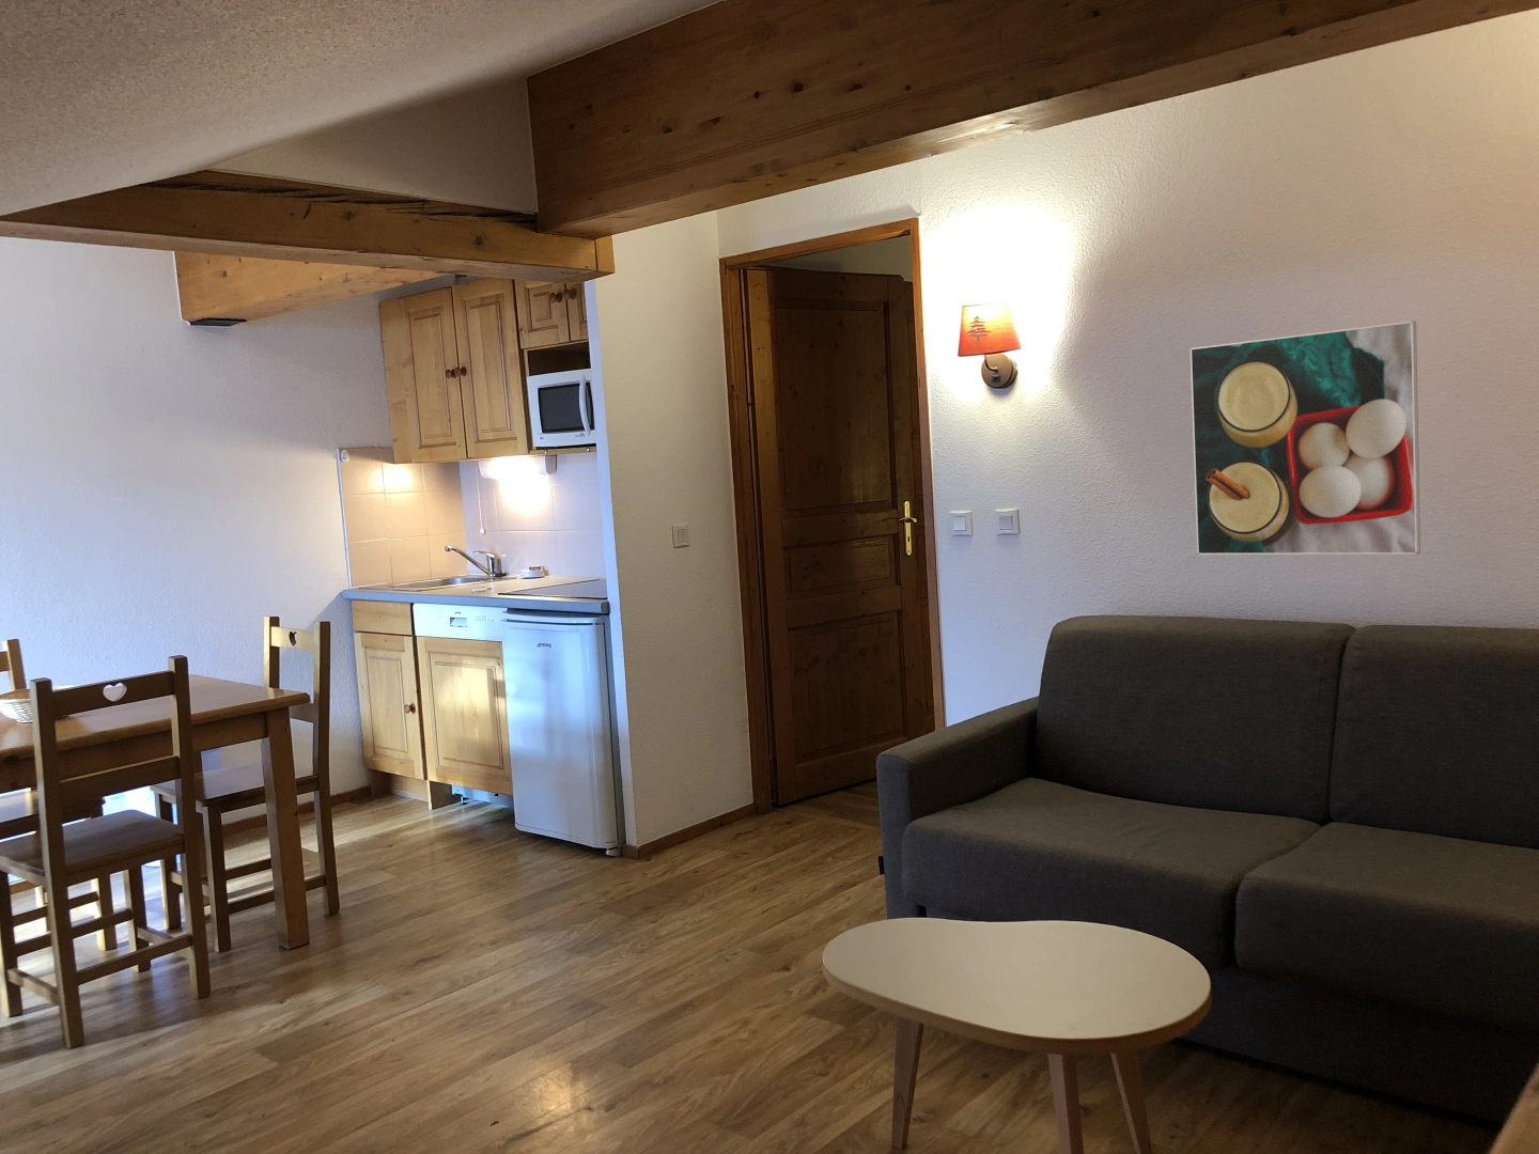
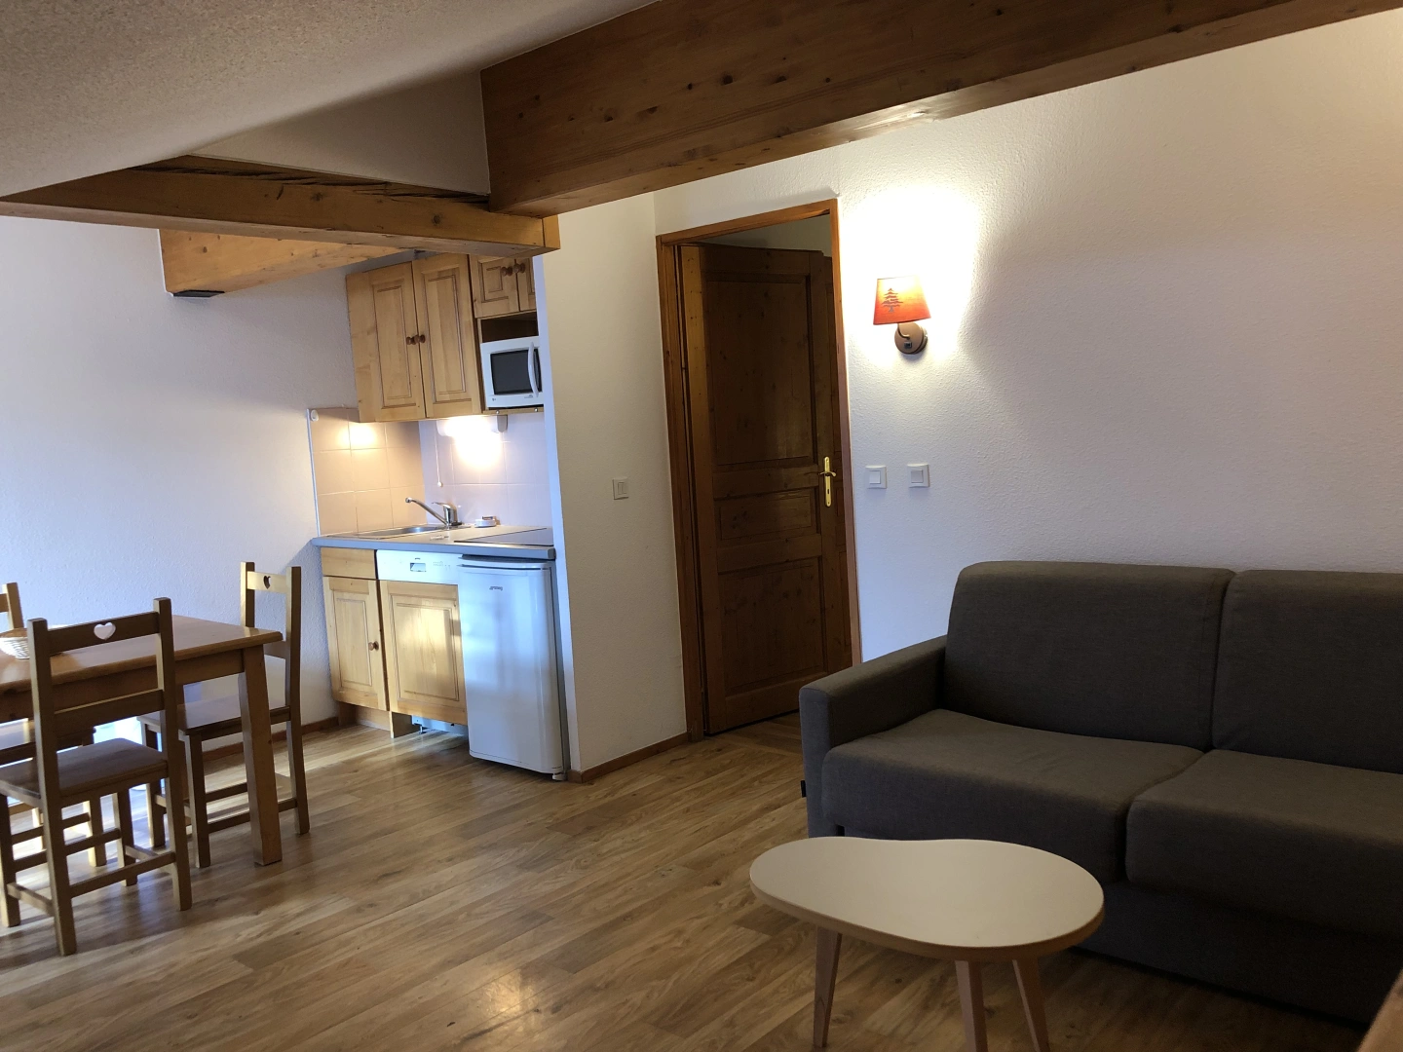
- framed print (1299, 446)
